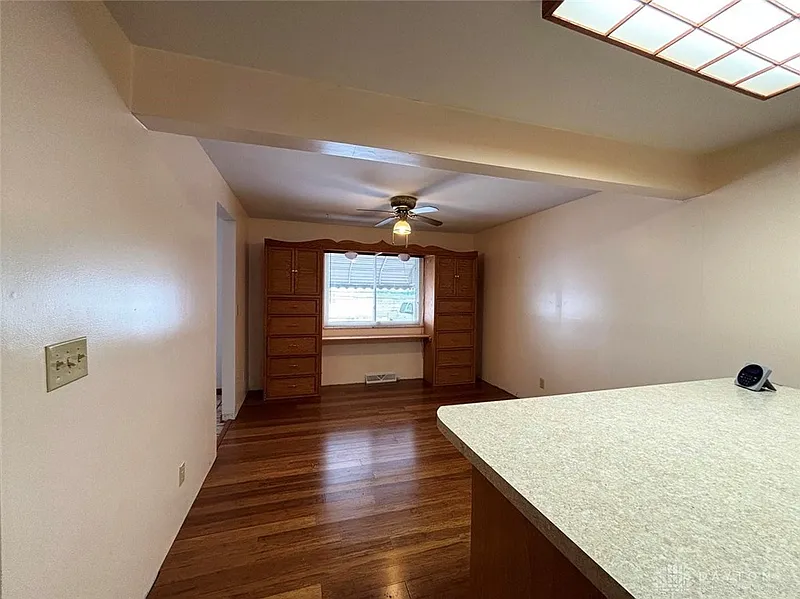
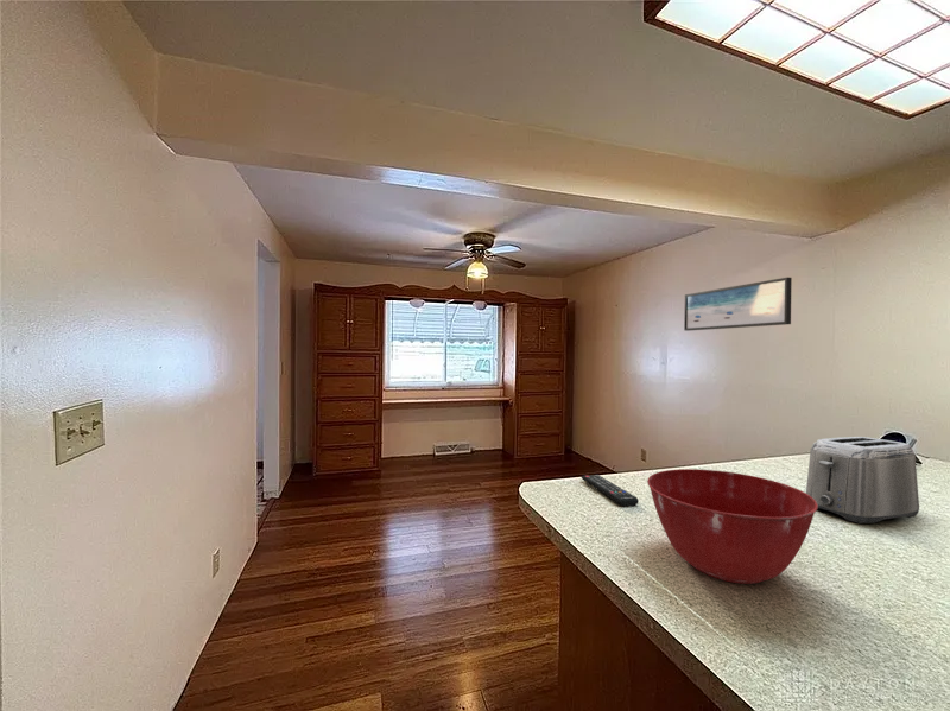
+ toaster (863, 476)
+ mixing bowl (723, 526)
+ remote control (607, 488)
+ wall art (730, 307)
